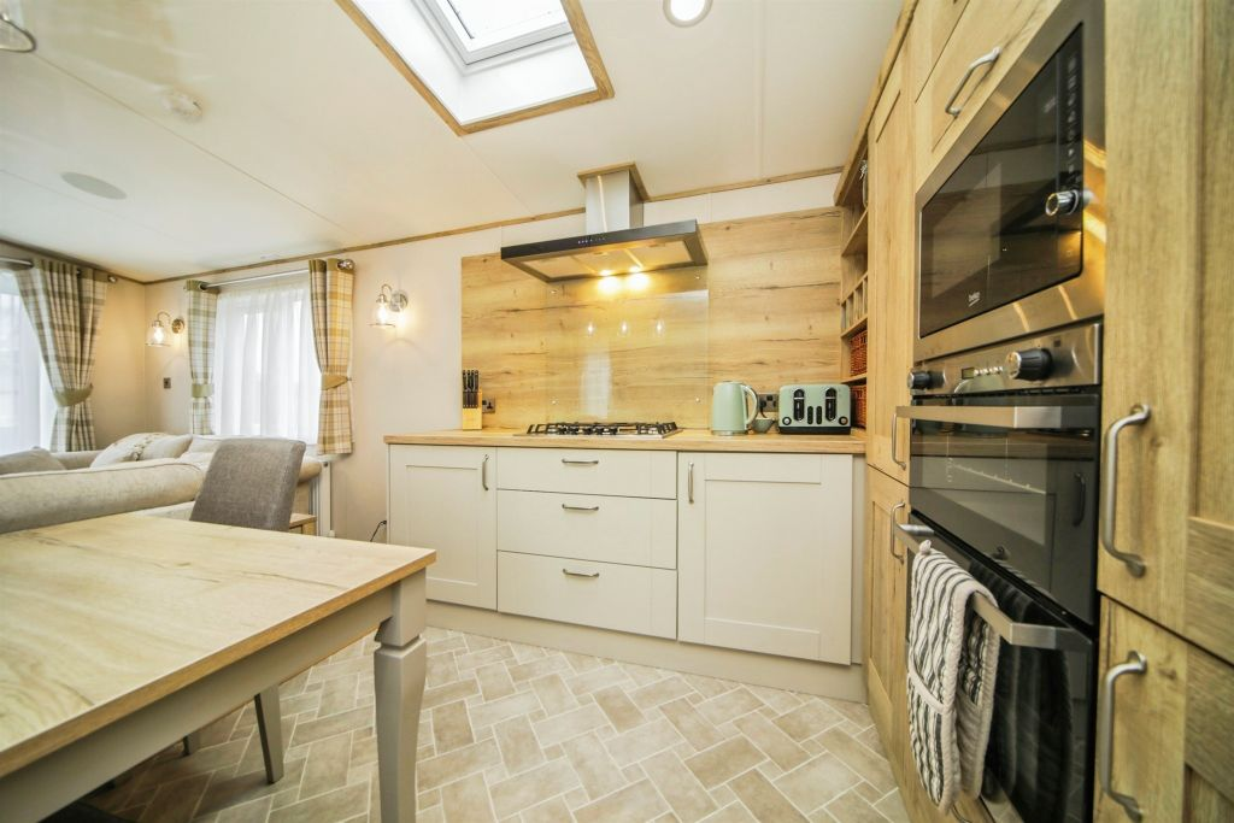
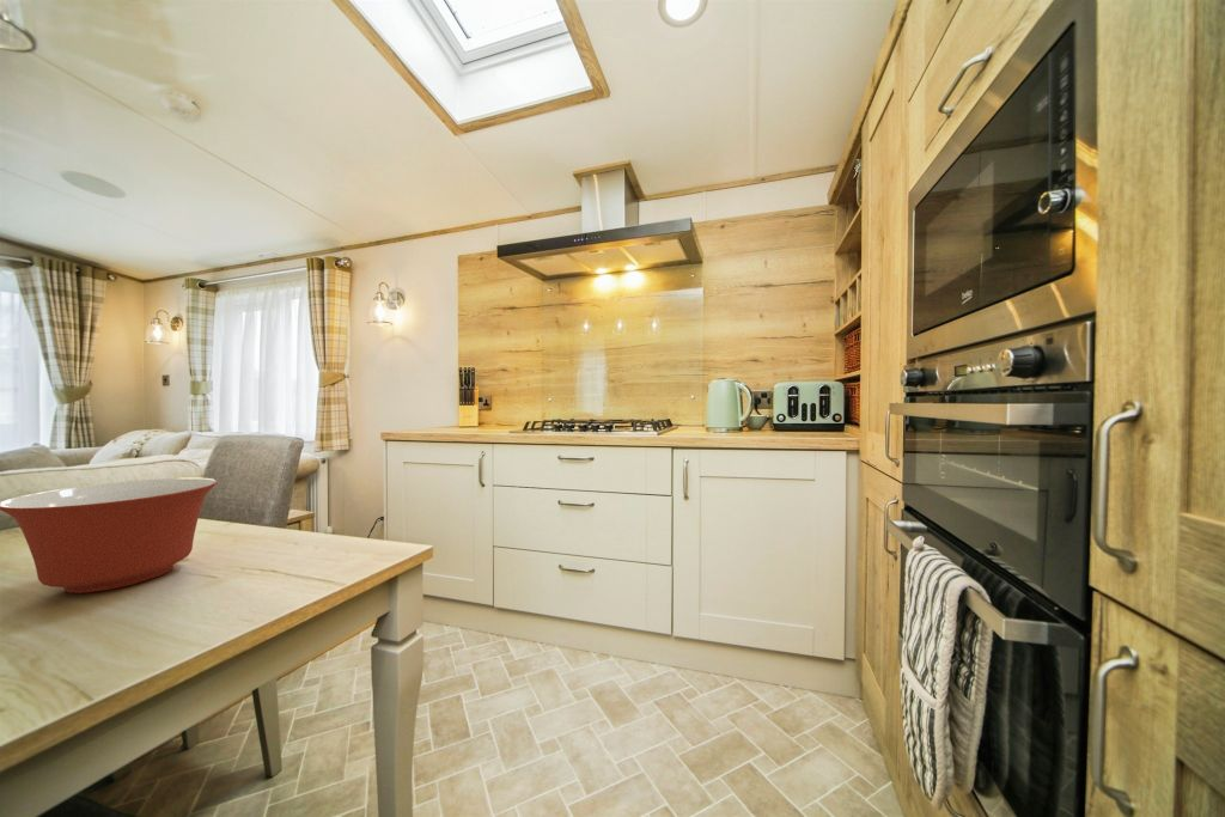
+ mixing bowl (121, 534)
